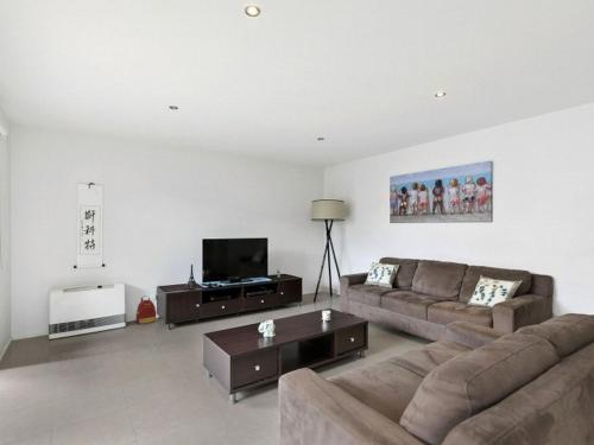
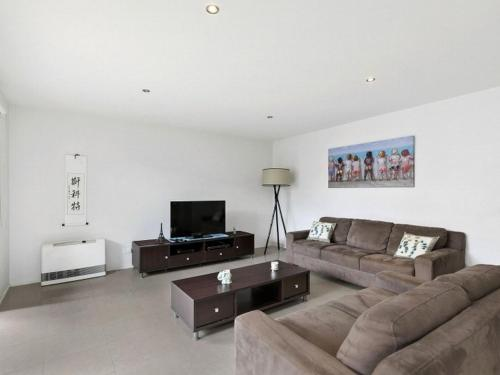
- backpack (145, 309)
